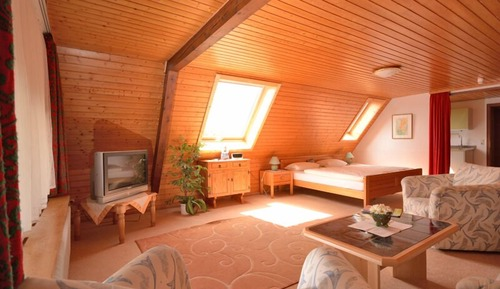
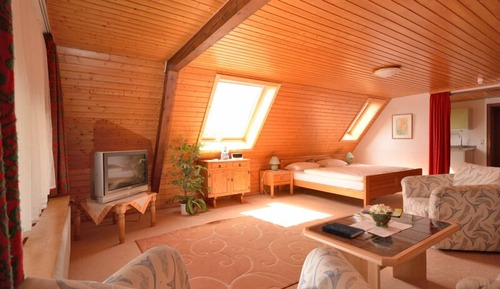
+ book (337, 227)
